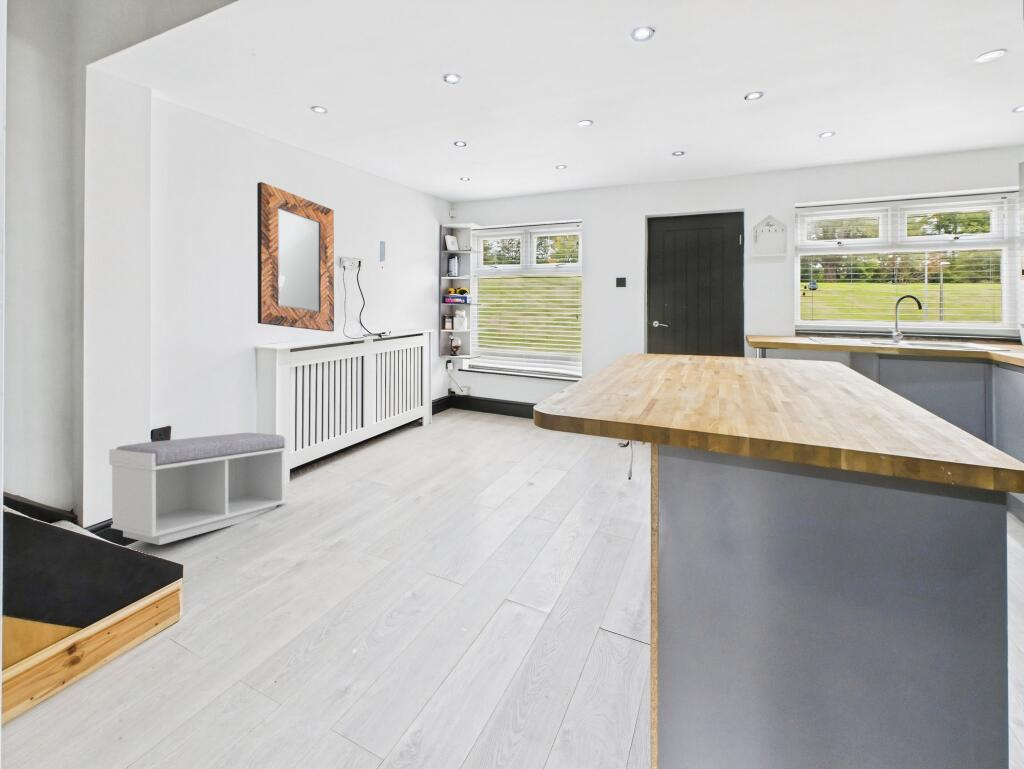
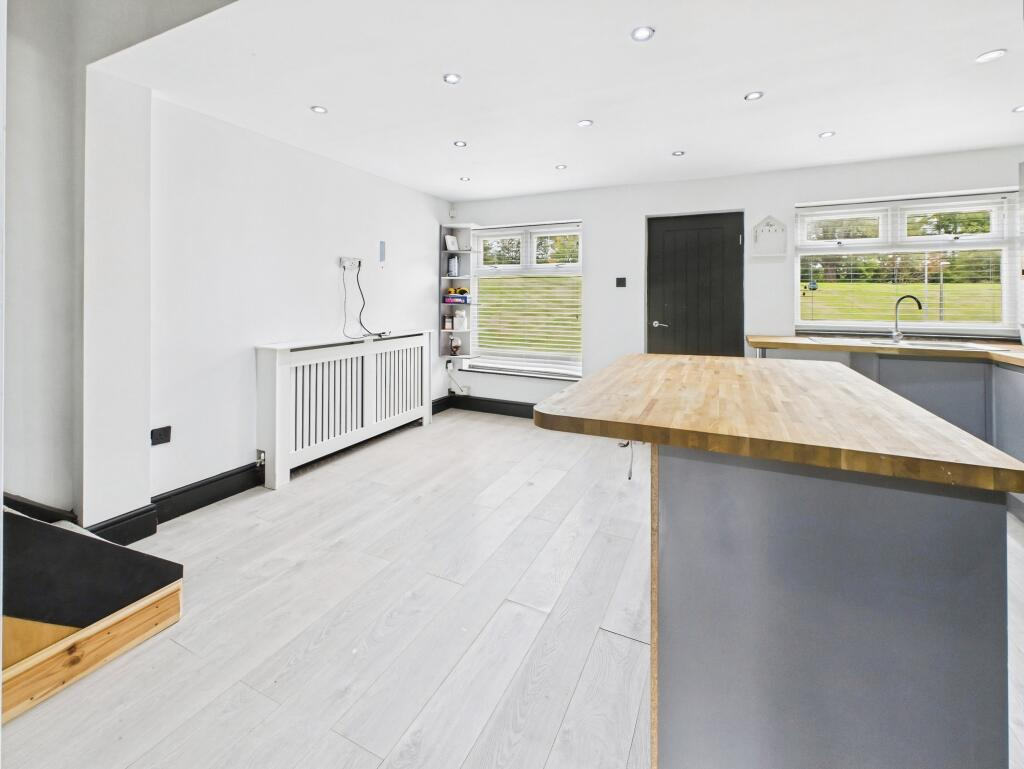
- bench (207, 480)
- home mirror (298, 262)
